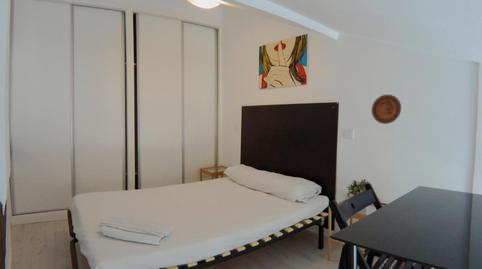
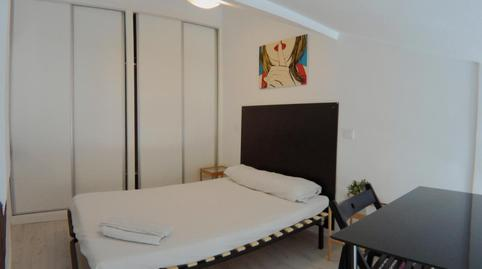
- decorative plate (386, 109)
